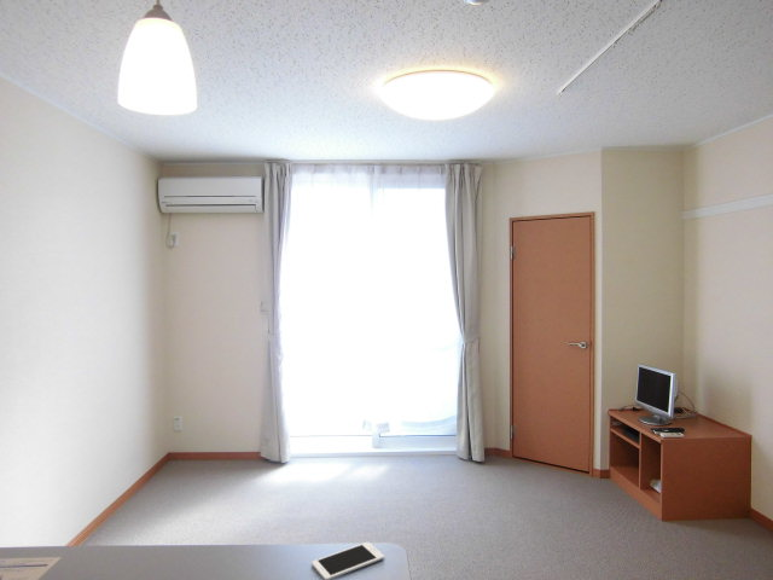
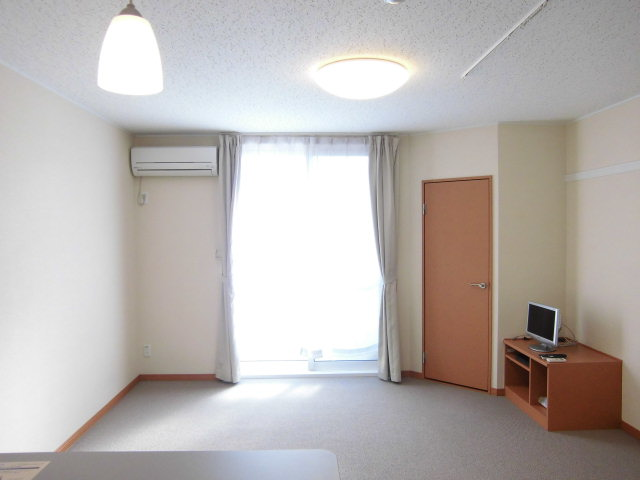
- cell phone (348, 559)
